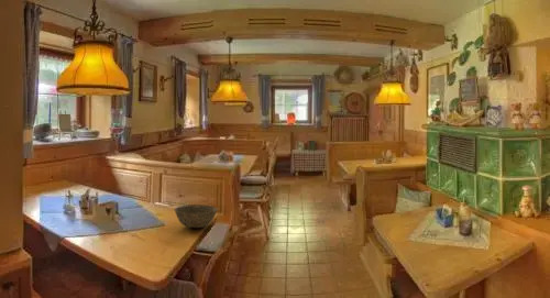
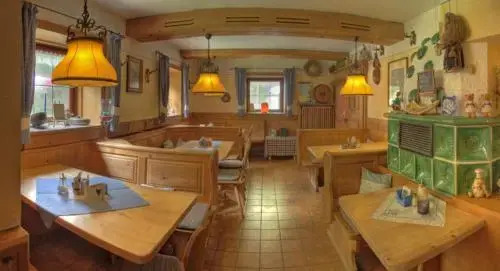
- bowl (196, 217)
